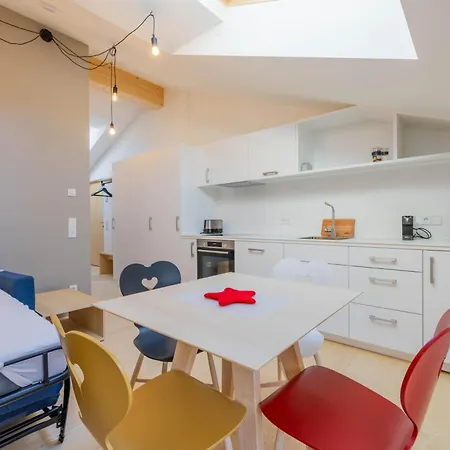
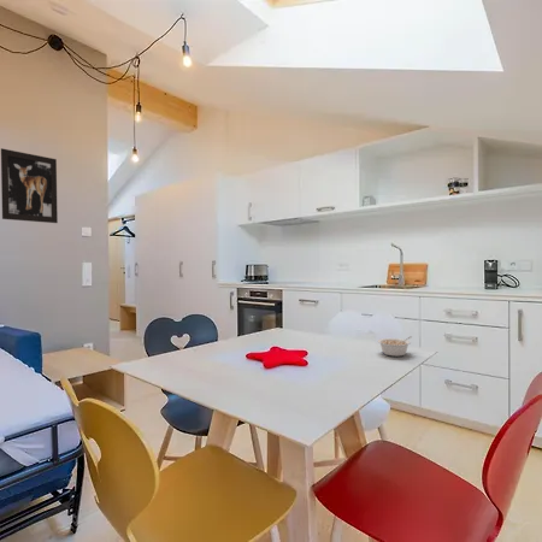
+ wall art (30, 187)
+ legume (394, 346)
